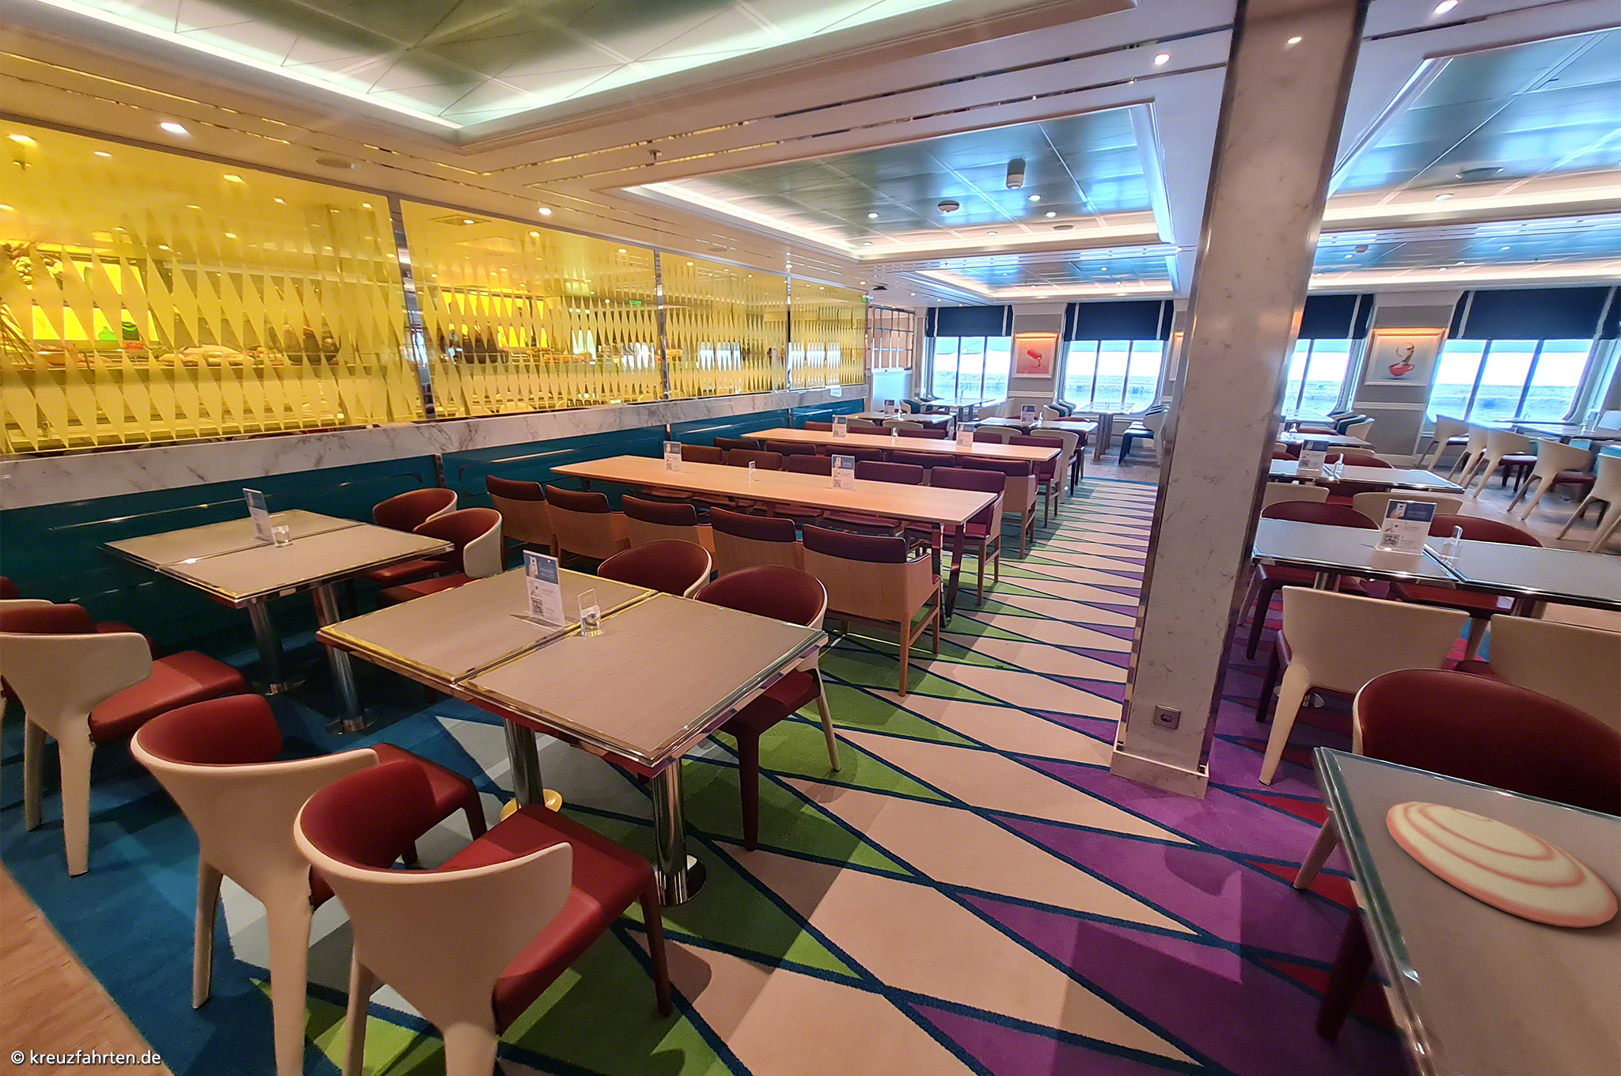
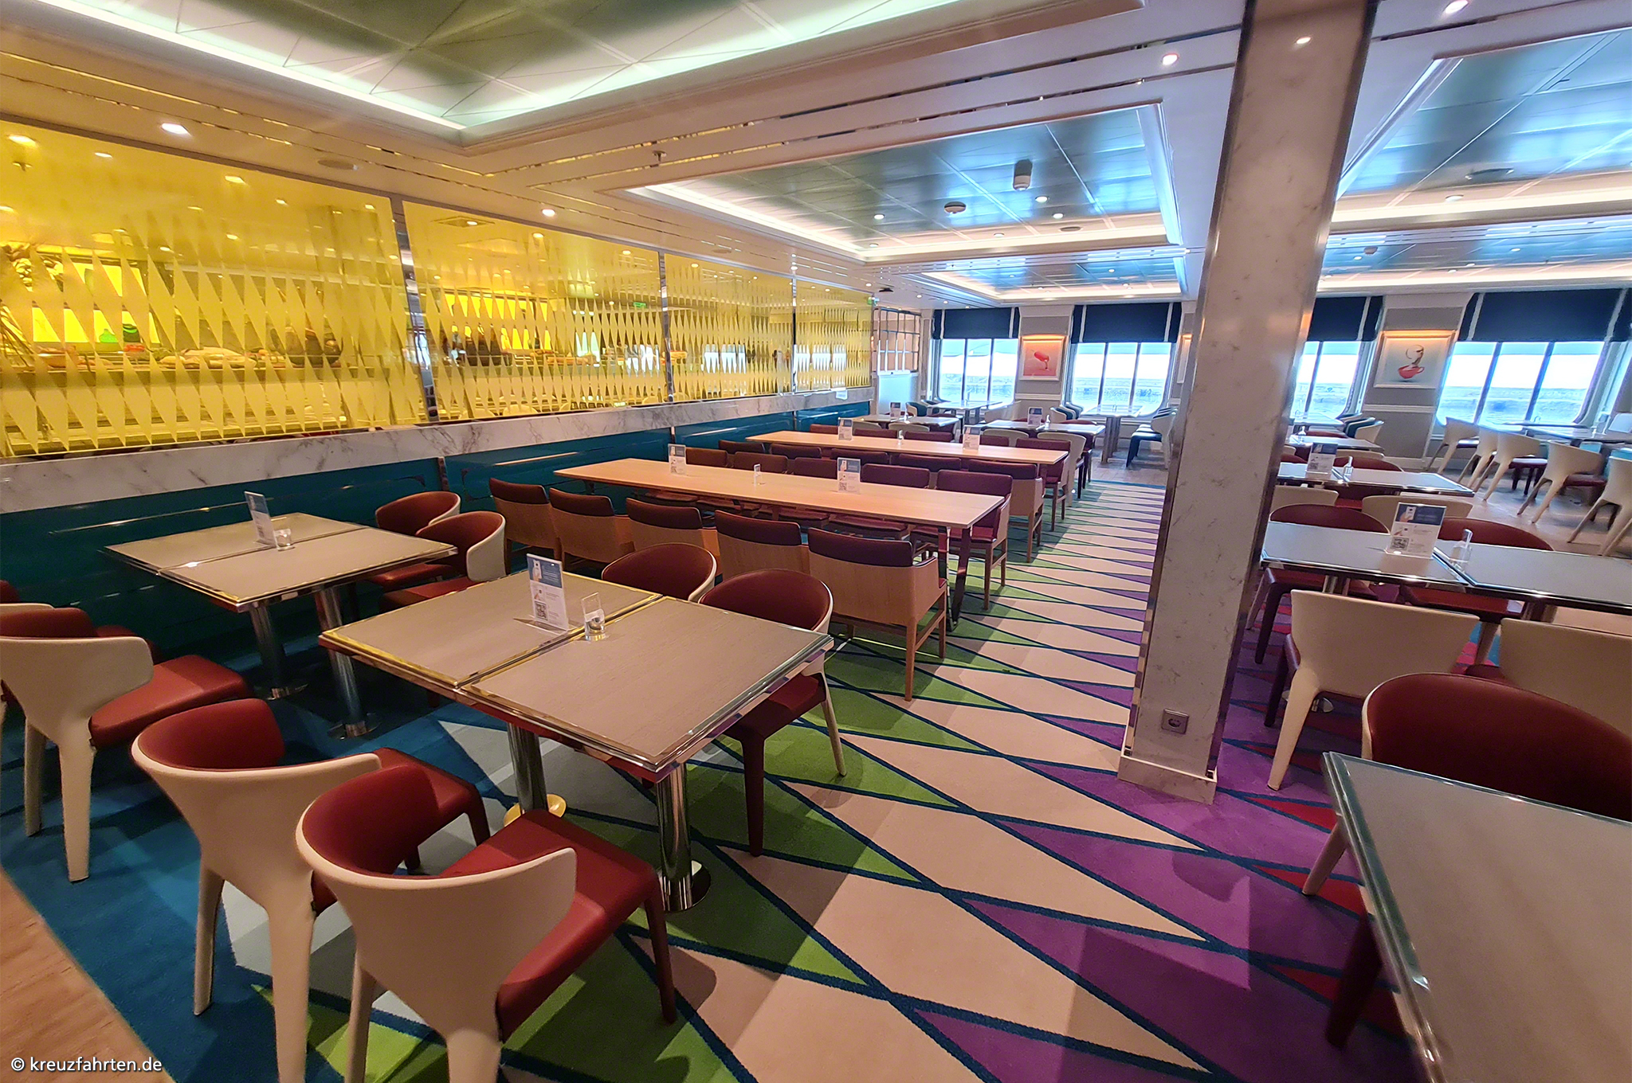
- plate (1493, 853)
